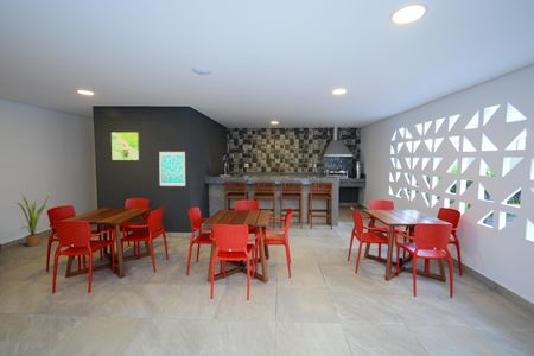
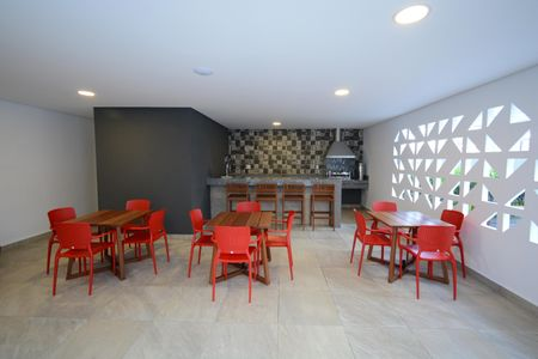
- wall art (172, 169)
- house plant (28, 220)
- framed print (125, 146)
